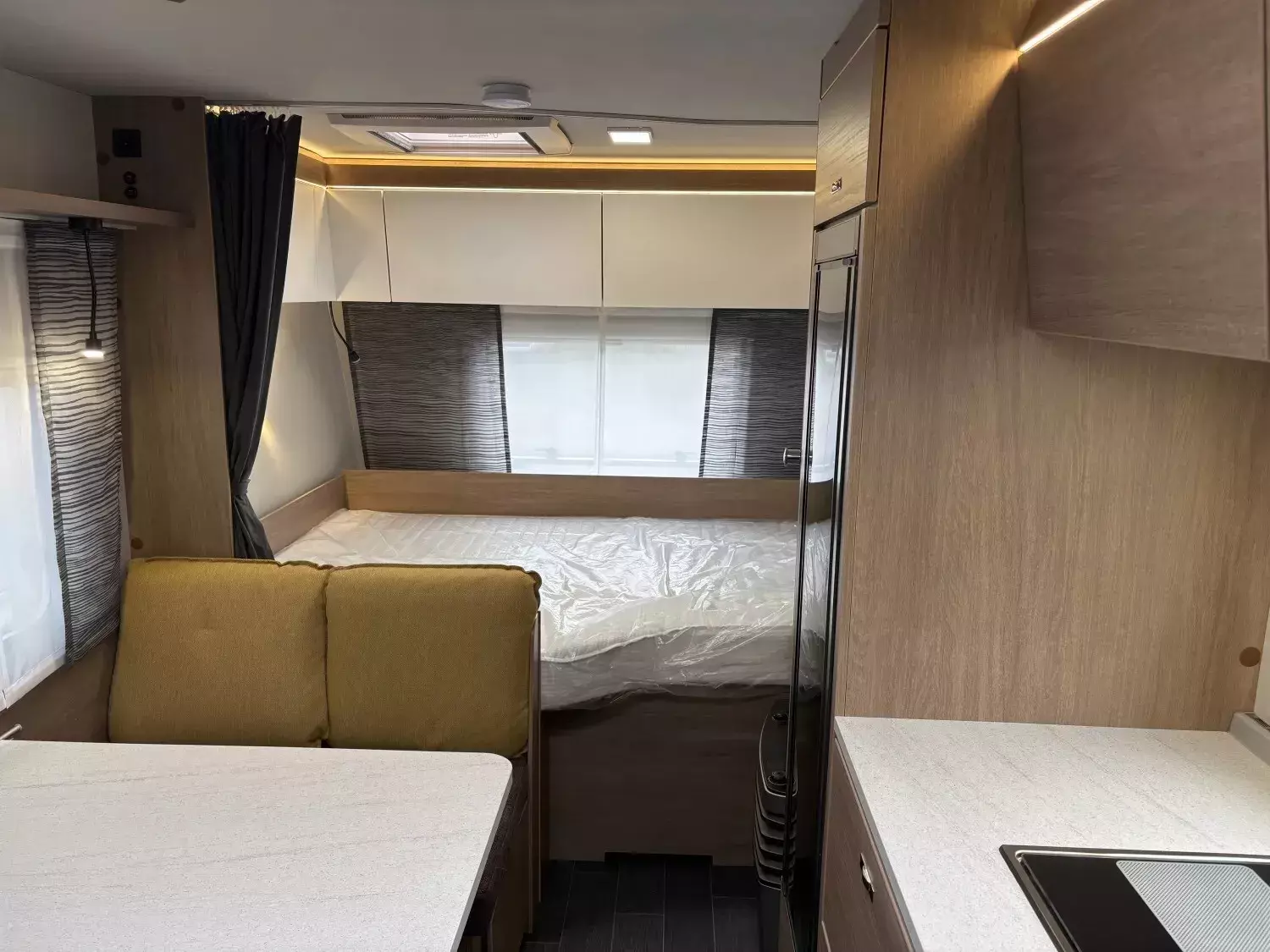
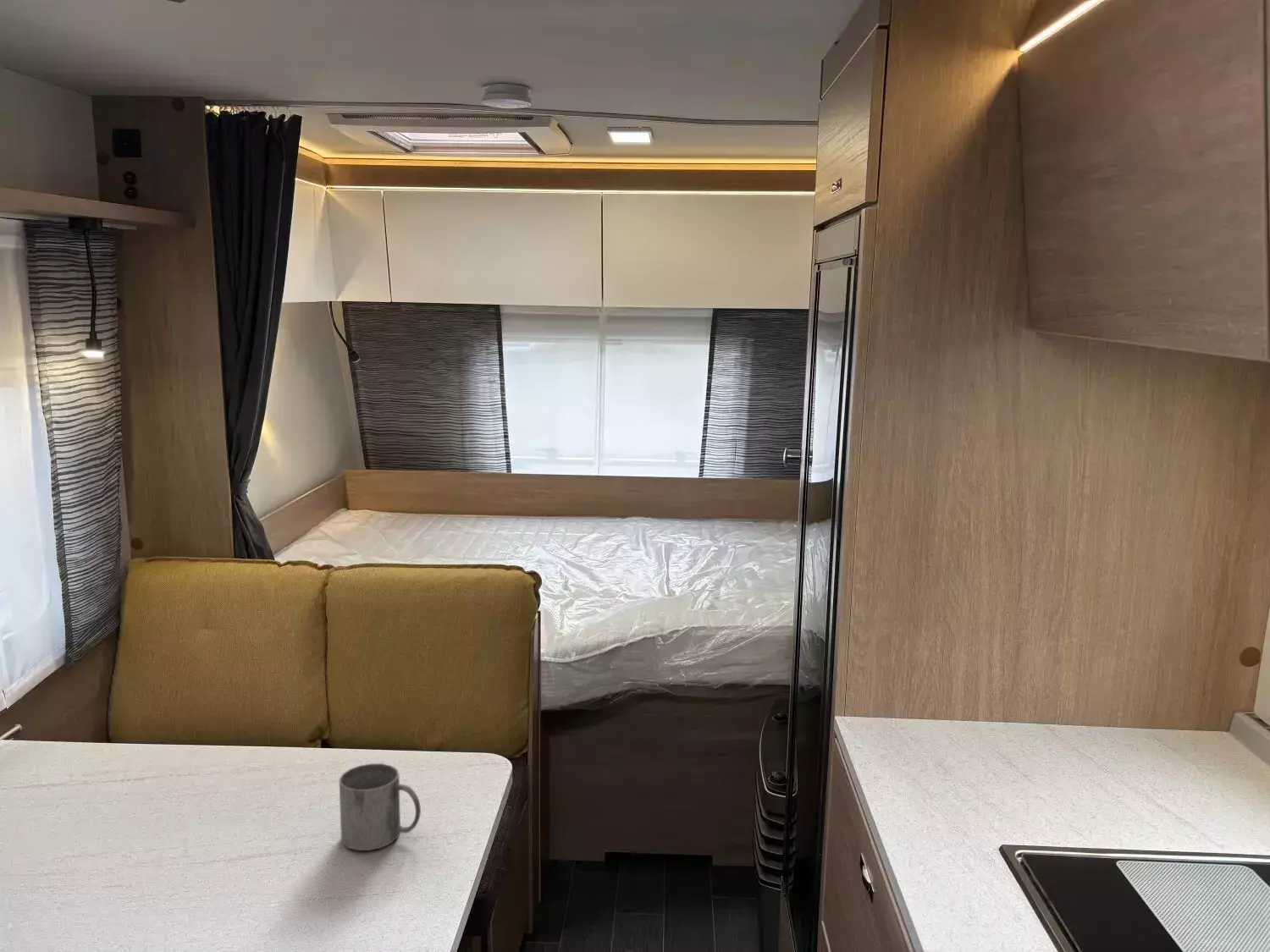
+ mug (381, 806)
